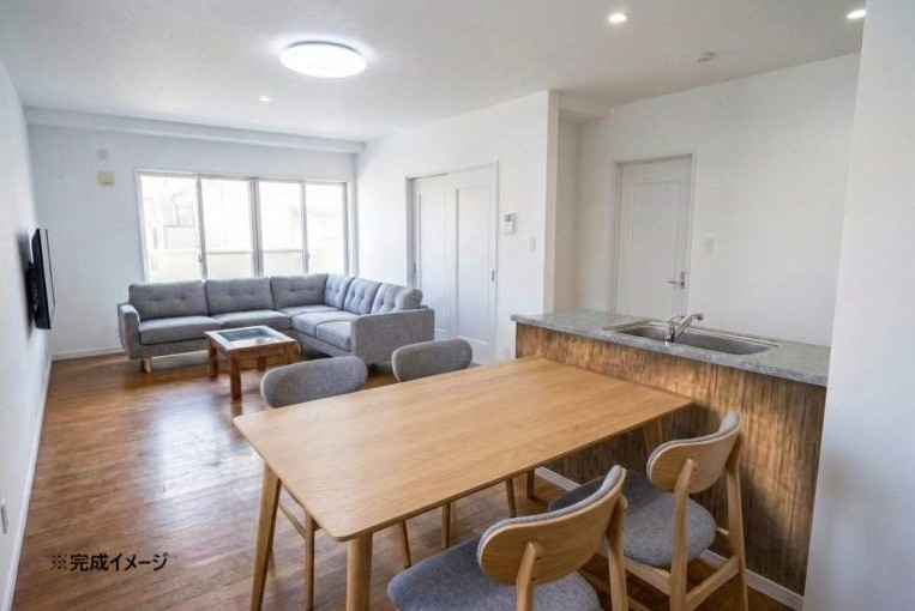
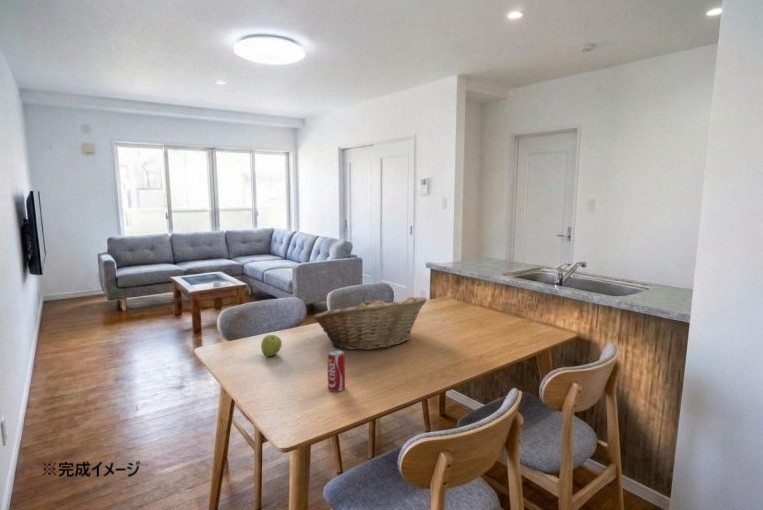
+ fruit basket (371, 317)
+ apple (271, 345)
+ beverage can (336, 370)
